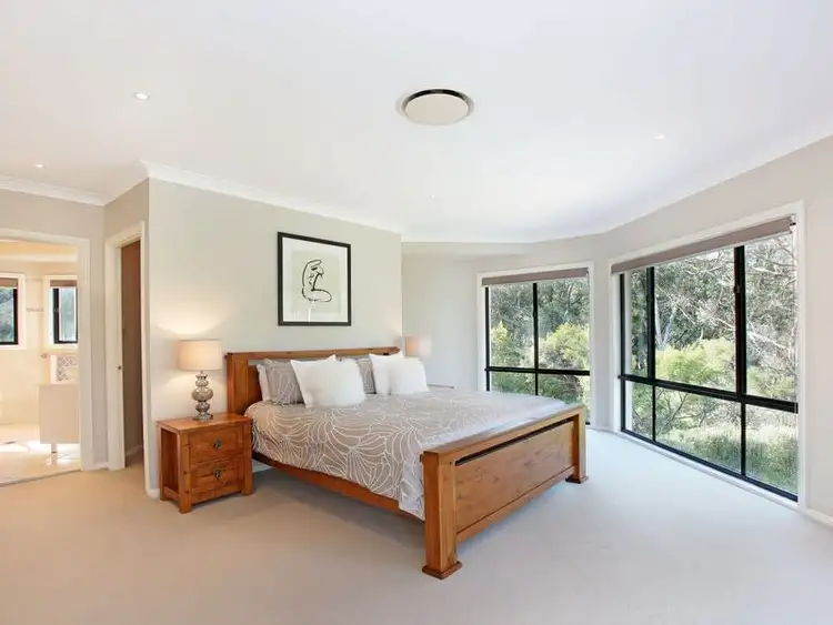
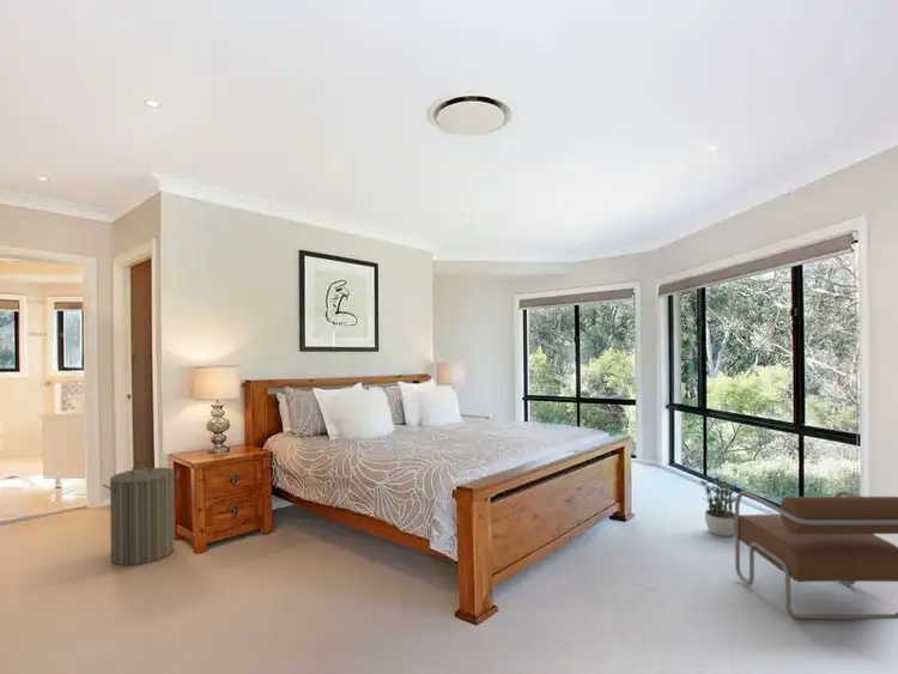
+ armchair (815, 541)
+ laundry hamper (142, 508)
+ potted plant (718, 503)
